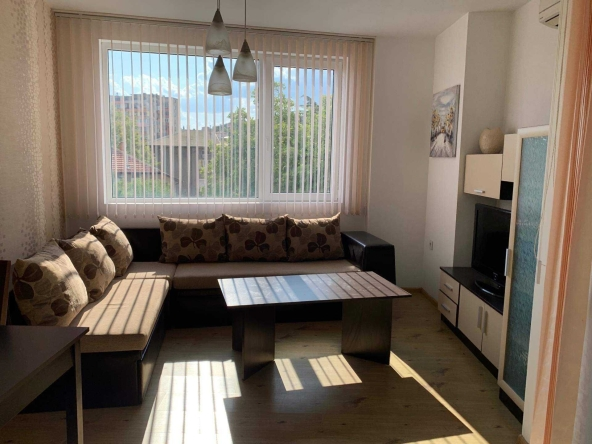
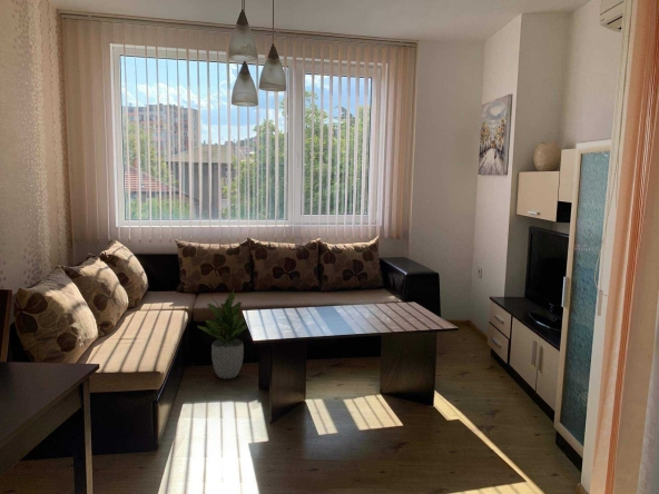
+ potted plant (226, 333)
